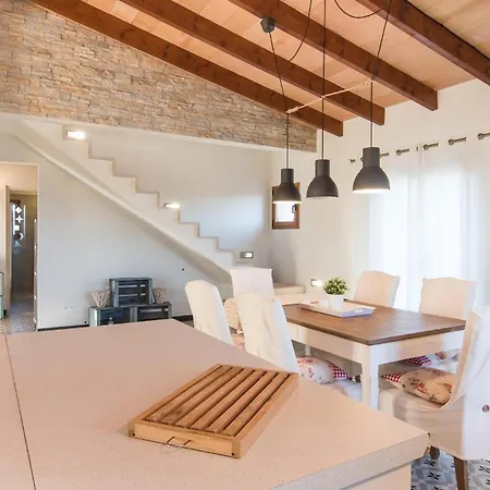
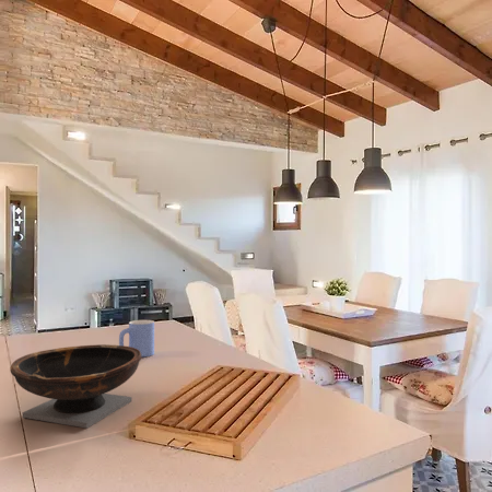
+ bowl (79, 383)
+ mug (136, 338)
